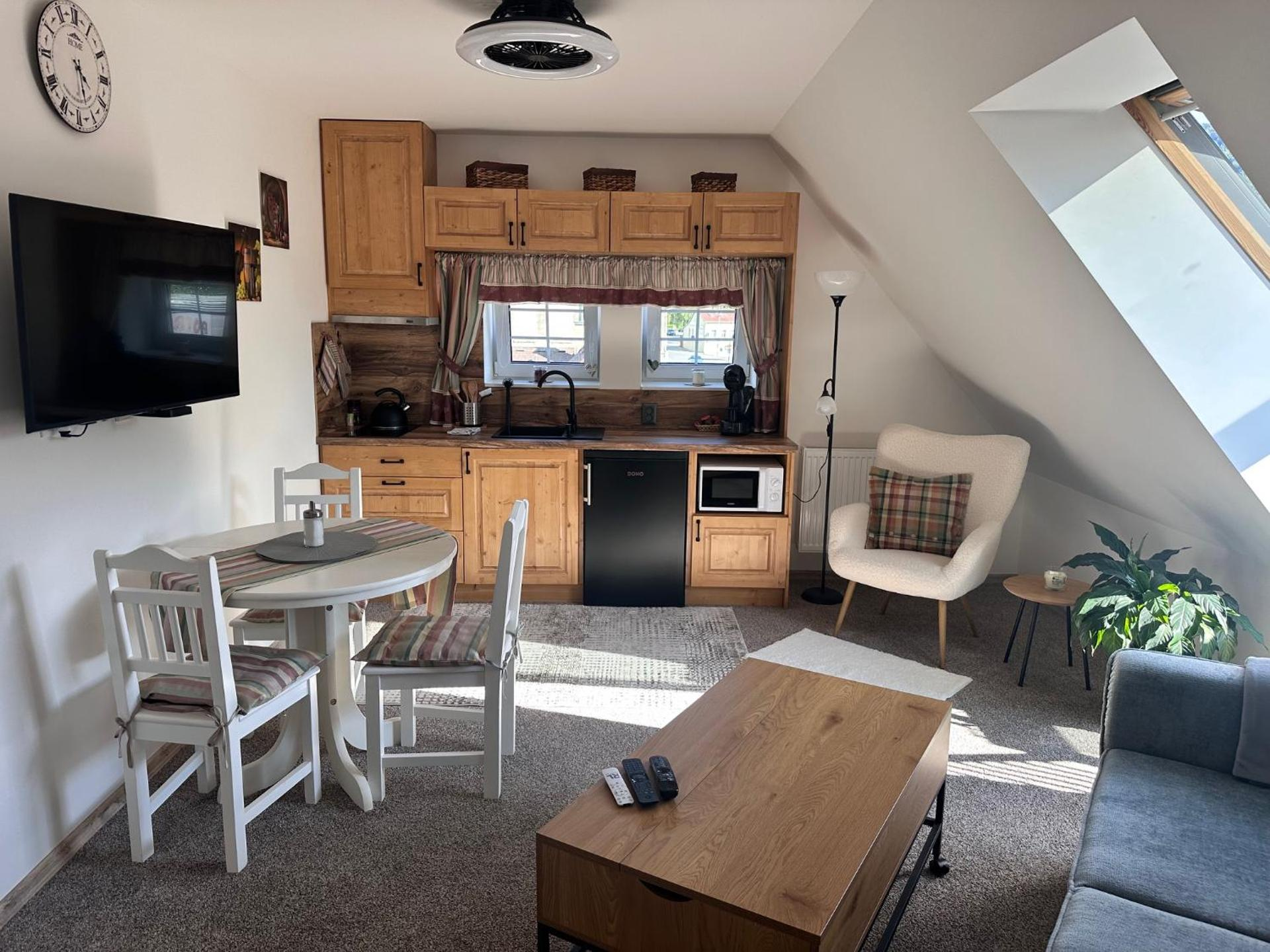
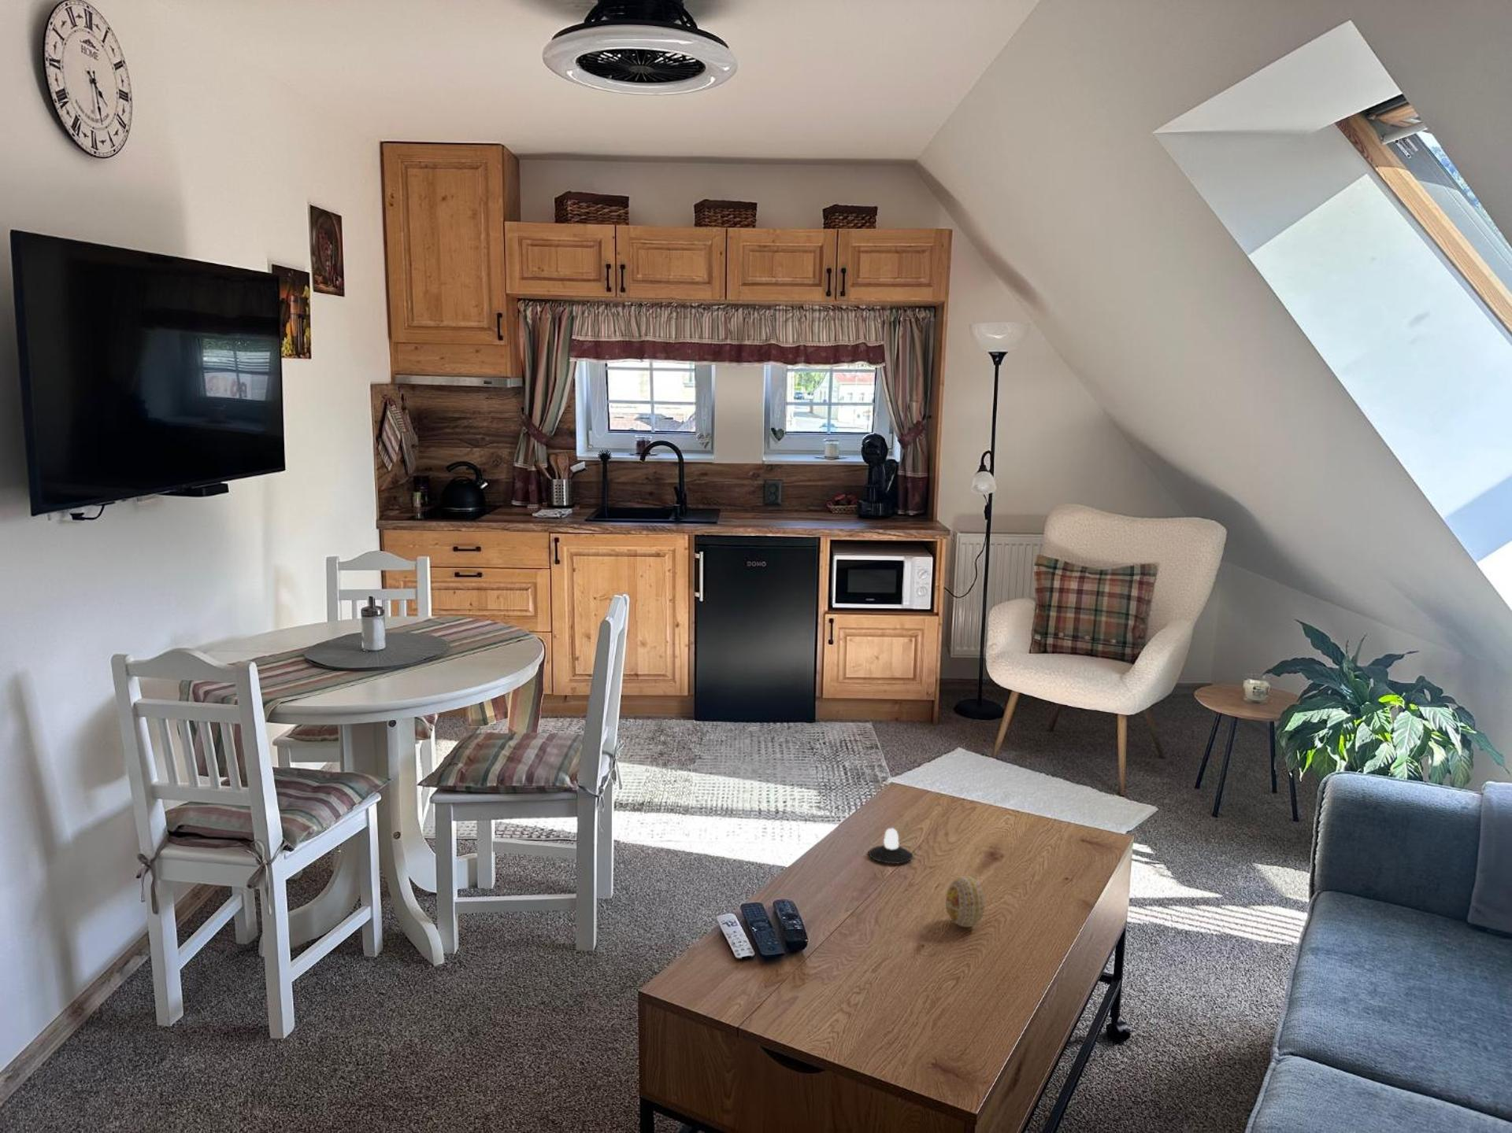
+ candle (891, 841)
+ decorative egg (966, 901)
